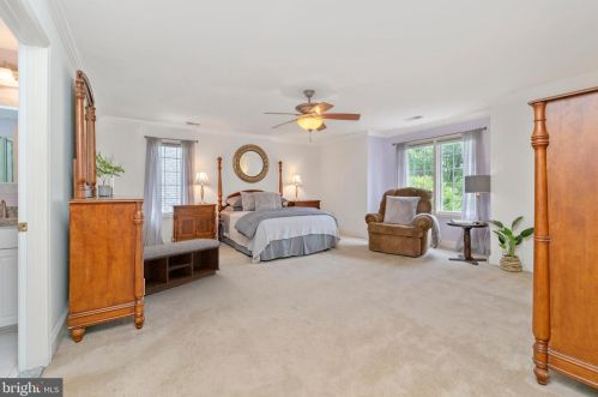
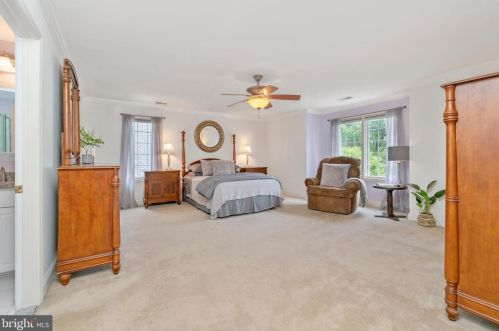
- bench (171, 263)
